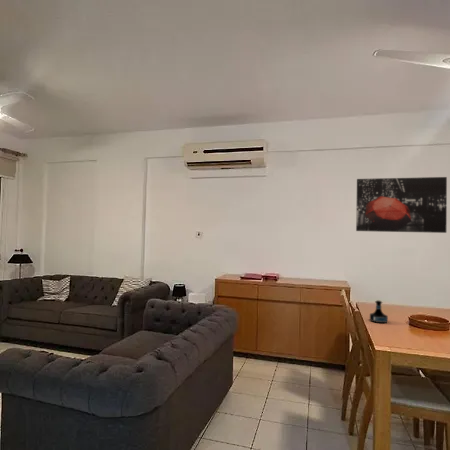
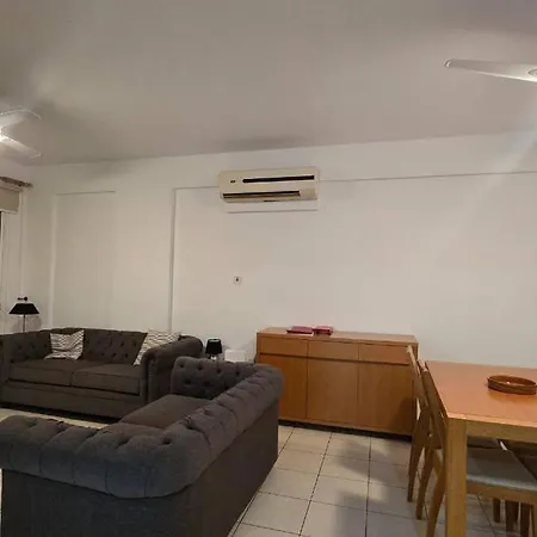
- tequila bottle (378, 310)
- wall art (399, 204)
